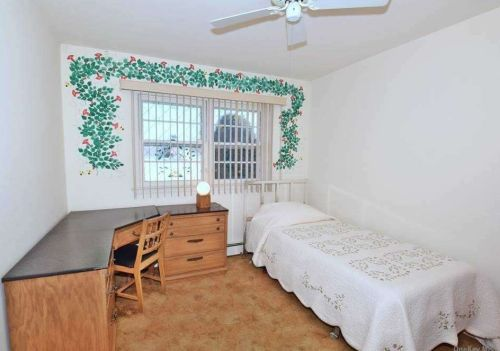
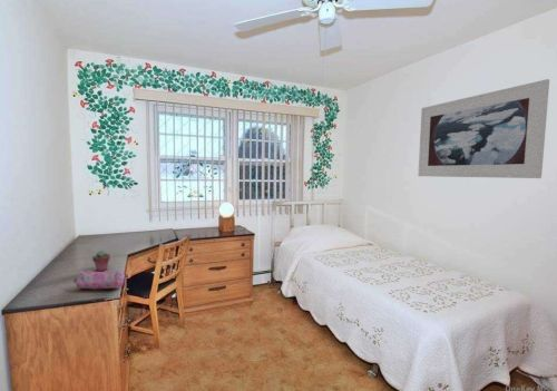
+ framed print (471, 137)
+ pencil case (100, 278)
+ potted succulent (101, 260)
